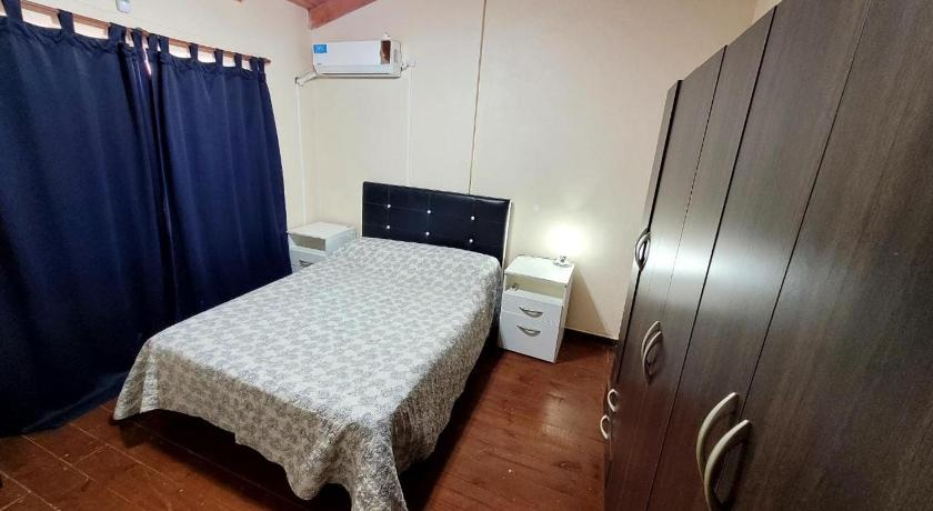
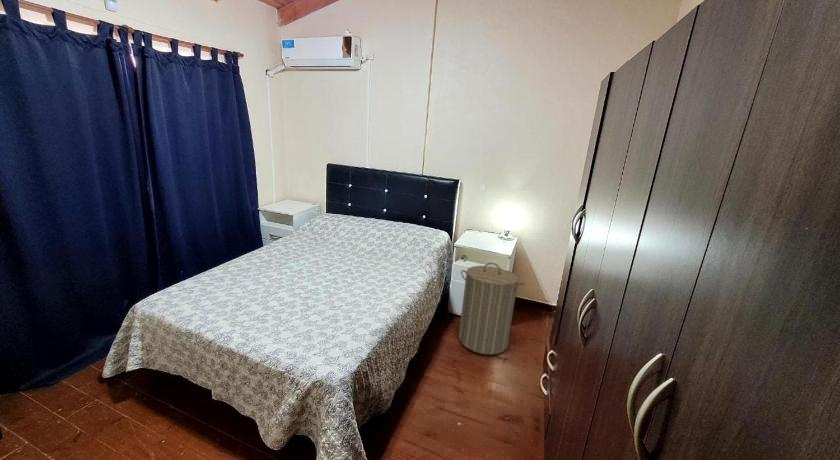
+ laundry hamper (488, 303)
